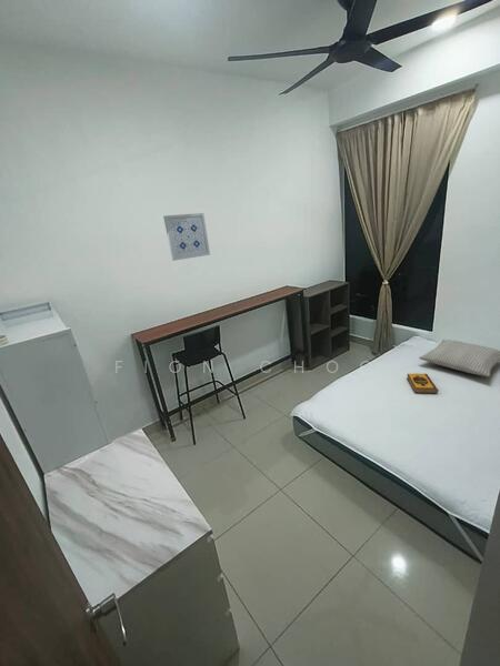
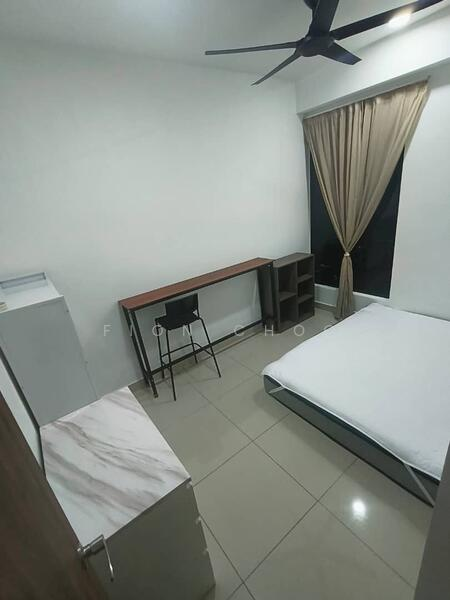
- pillow (462, 355)
- hardback book (421, 383)
- wall art (188, 236)
